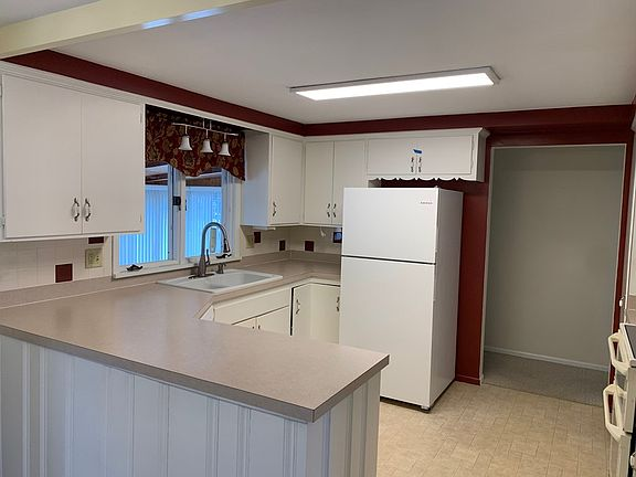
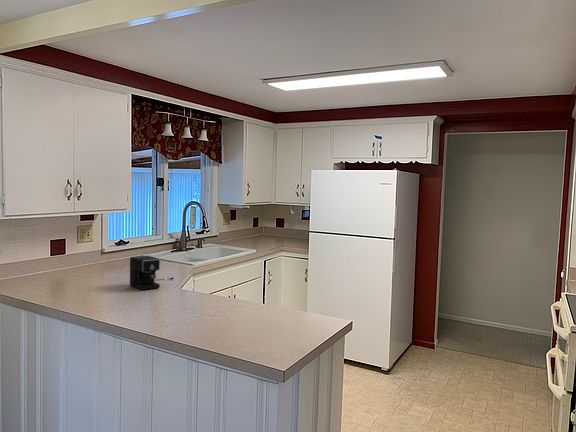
+ coffee maker (158, 269)
